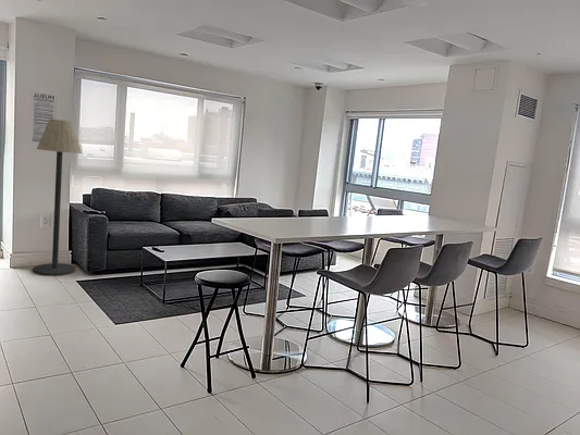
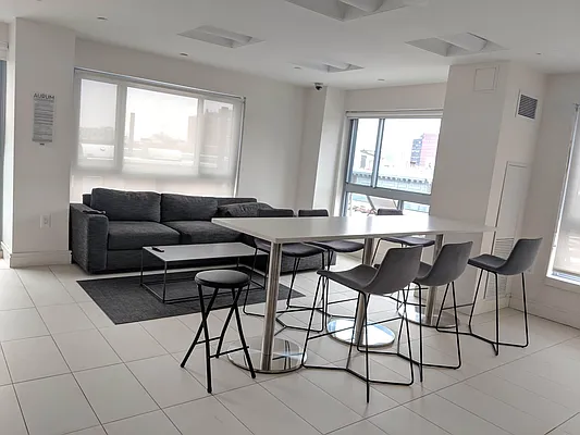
- floor lamp (58, 197)
